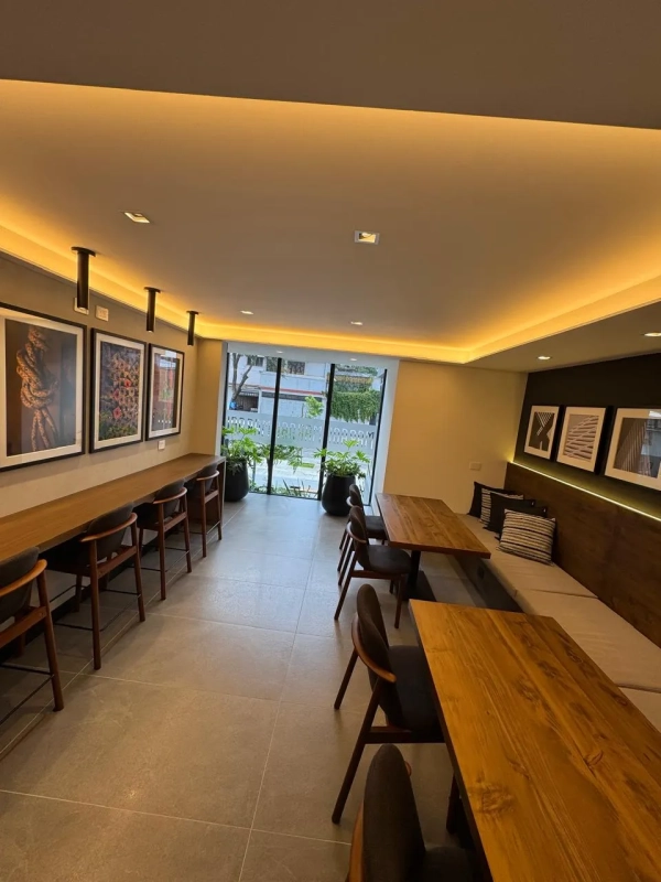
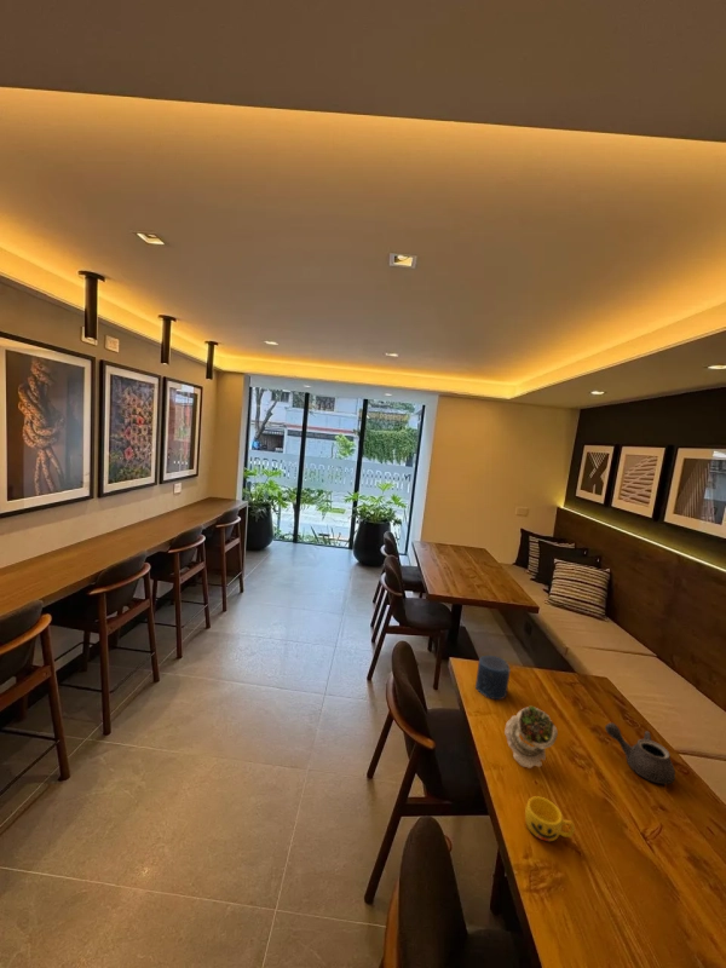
+ candle (492, 676)
+ teapot (638, 748)
+ cup (548, 822)
+ succulent plant (530, 733)
